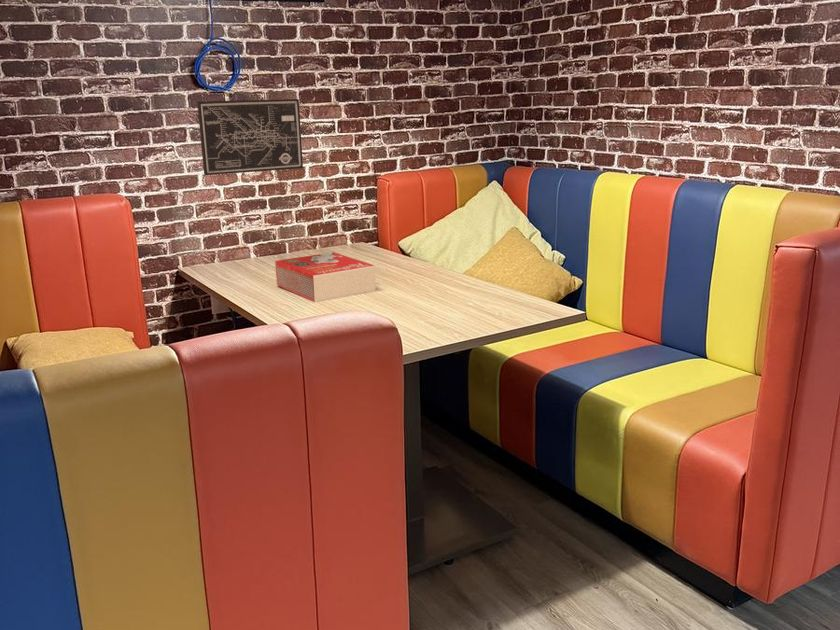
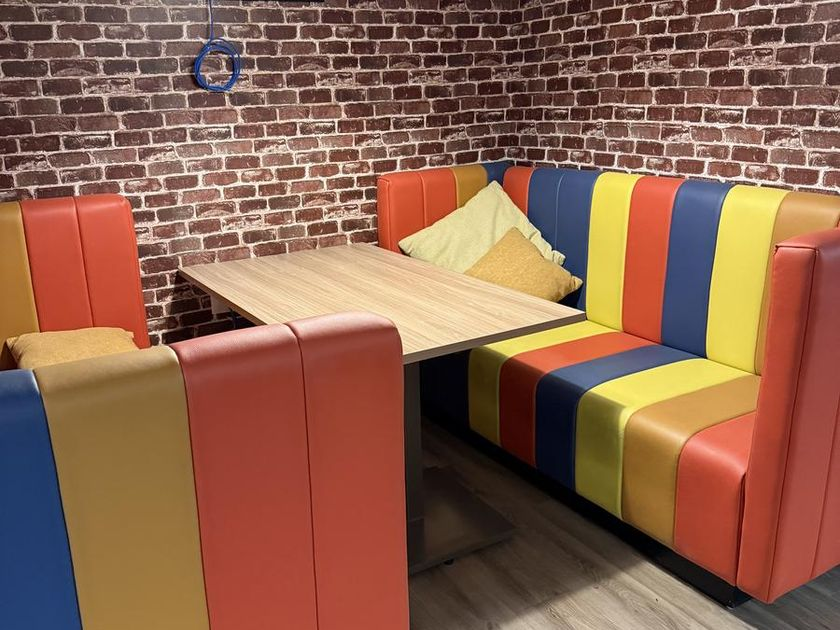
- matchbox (324, 275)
- wall art (252, 136)
